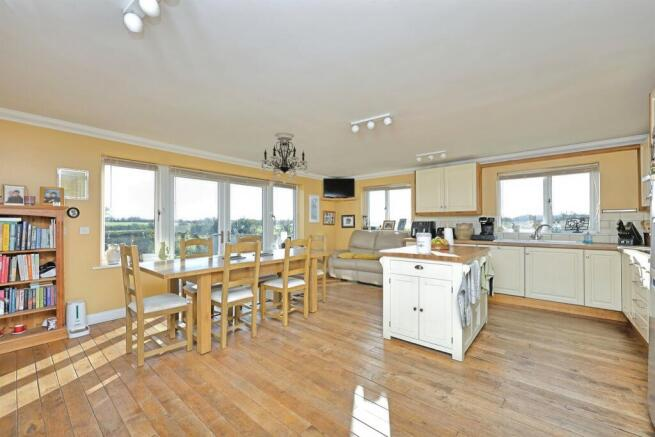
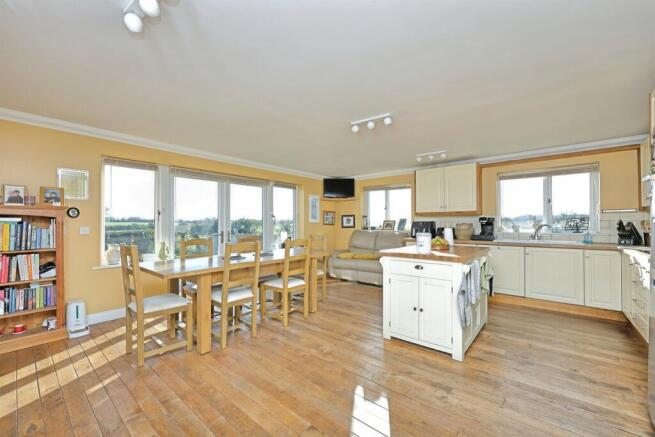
- chandelier (284, 159)
